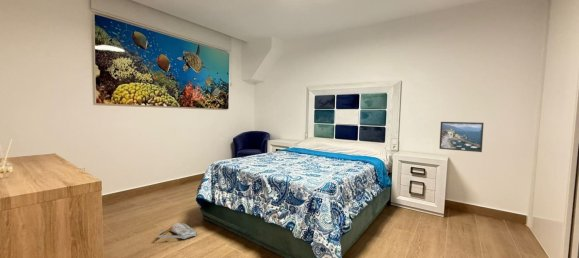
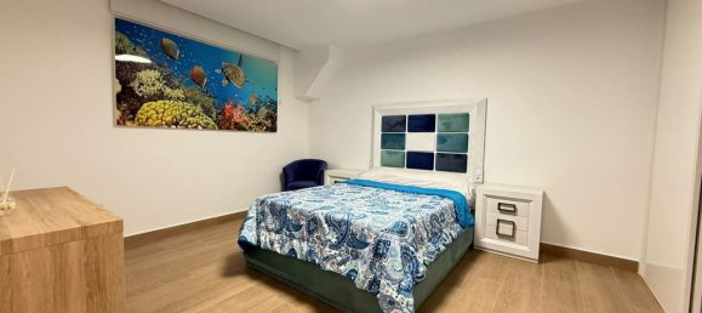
- bag (175, 232)
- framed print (460, 136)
